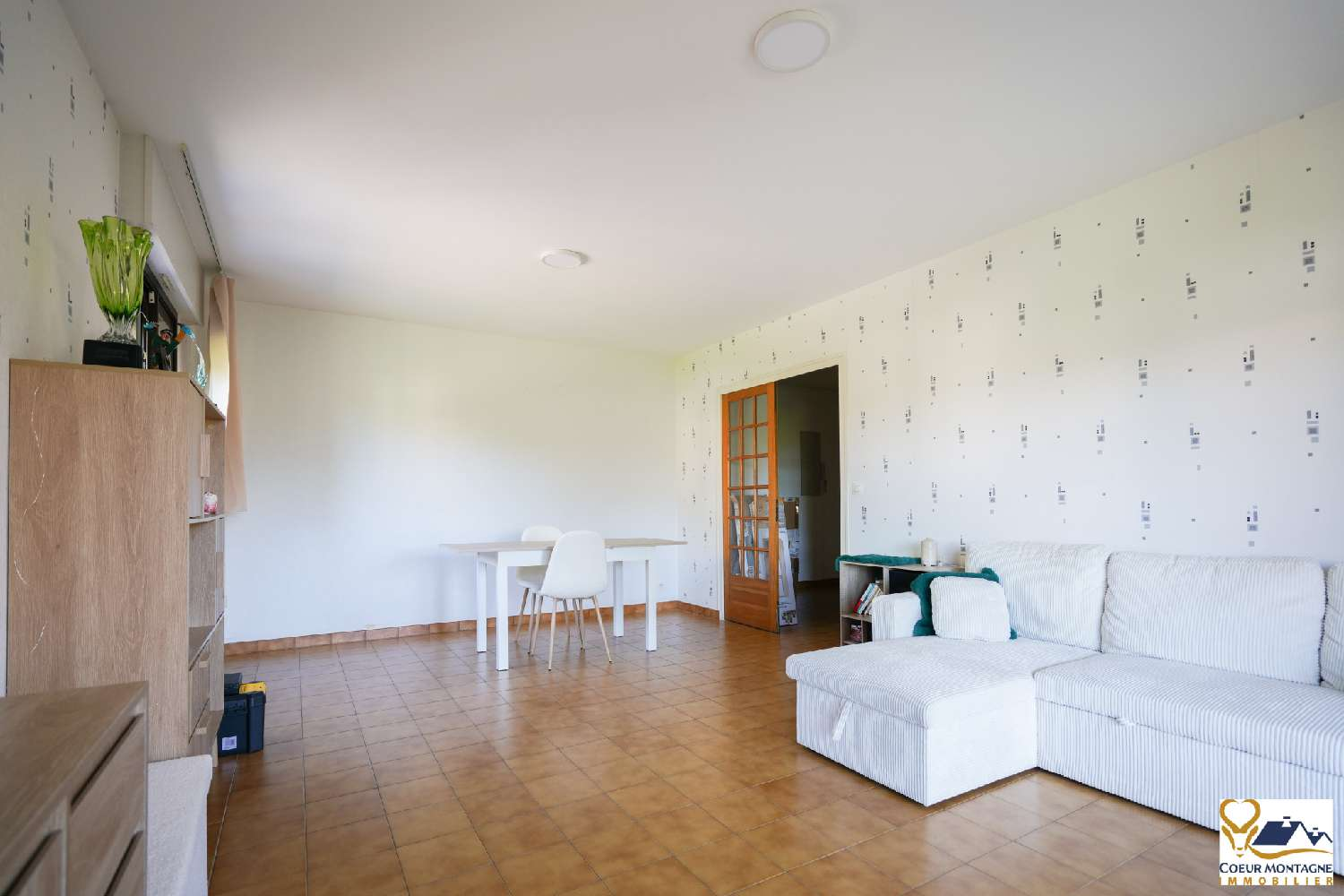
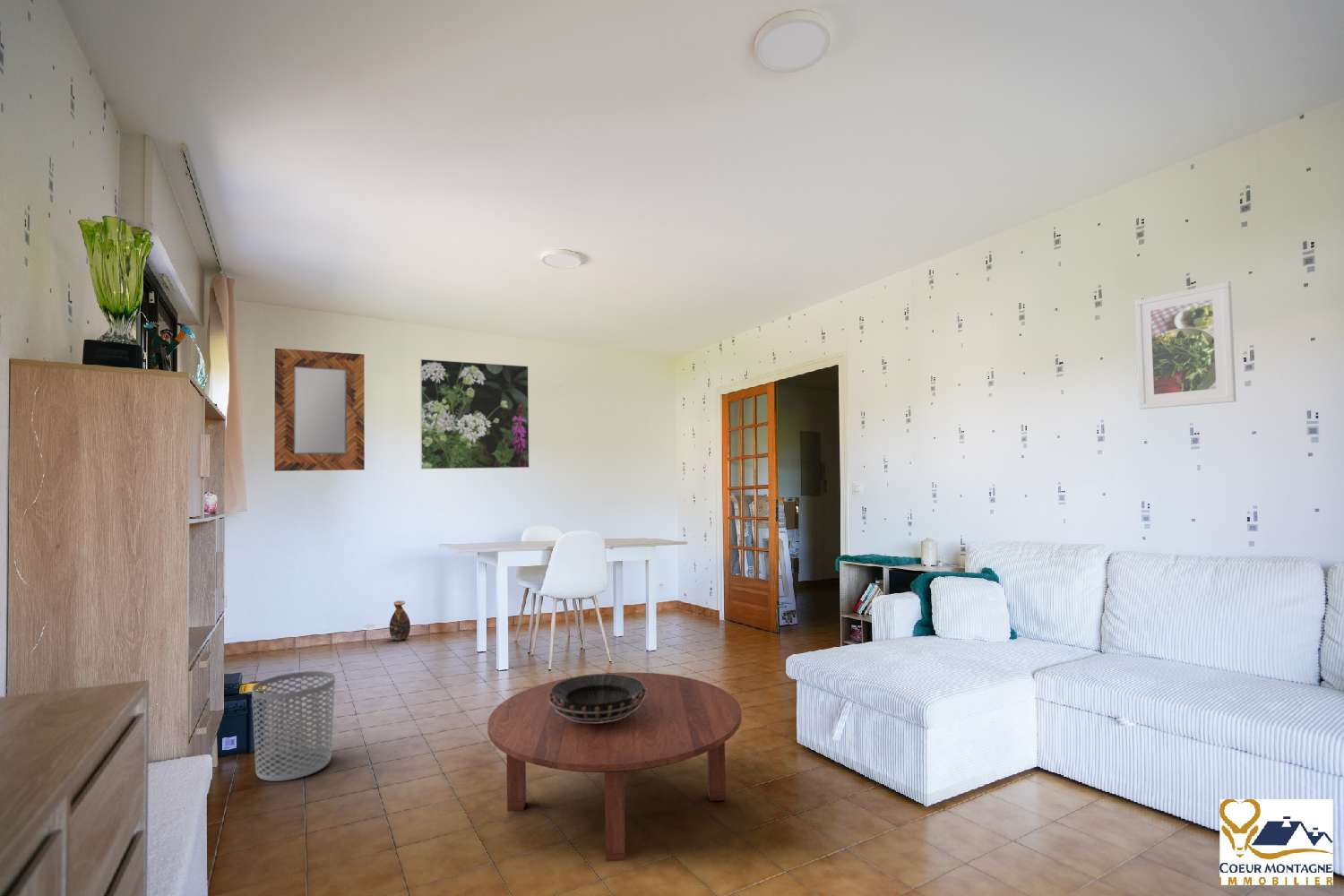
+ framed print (476, 415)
+ home mirror (320, 410)
+ vase (400, 620)
+ waste bin (294, 724)
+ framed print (1183, 348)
+ coffee table (616, 755)
+ decorative bowl (599, 702)
